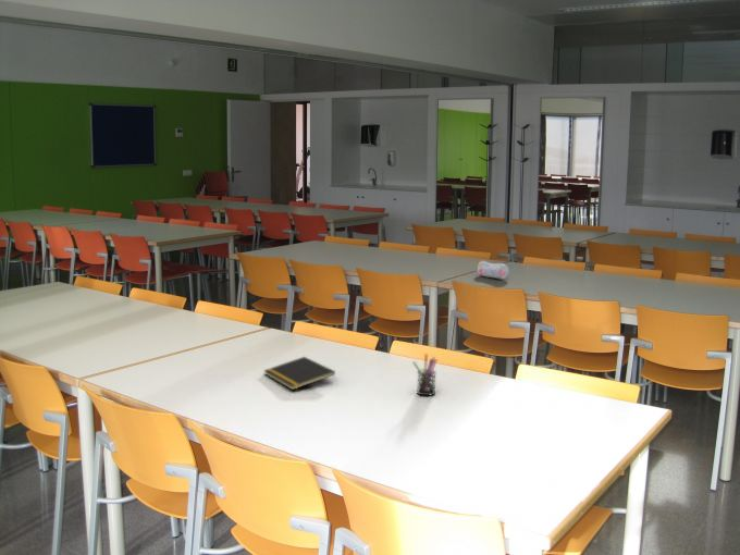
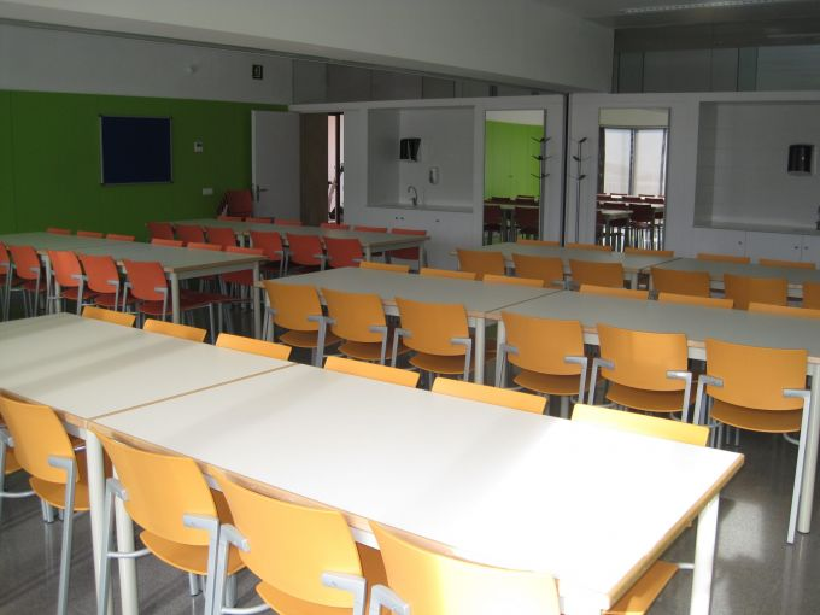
- pencil case (492, 269)
- notepad (298, 372)
- pen holder (424, 373)
